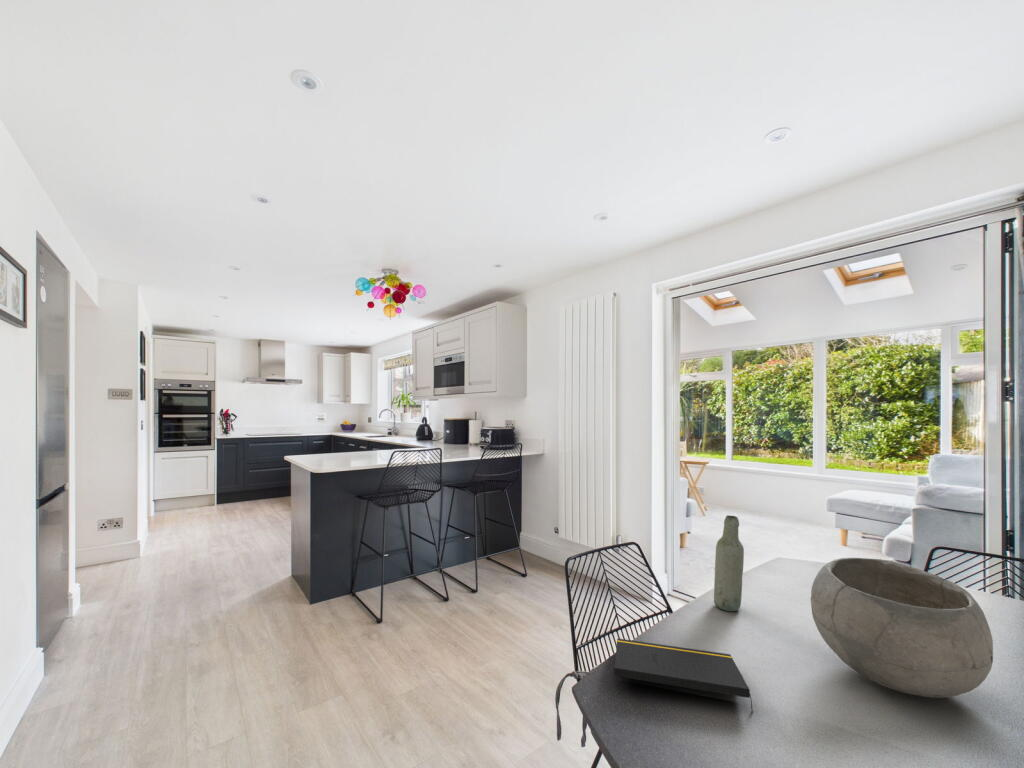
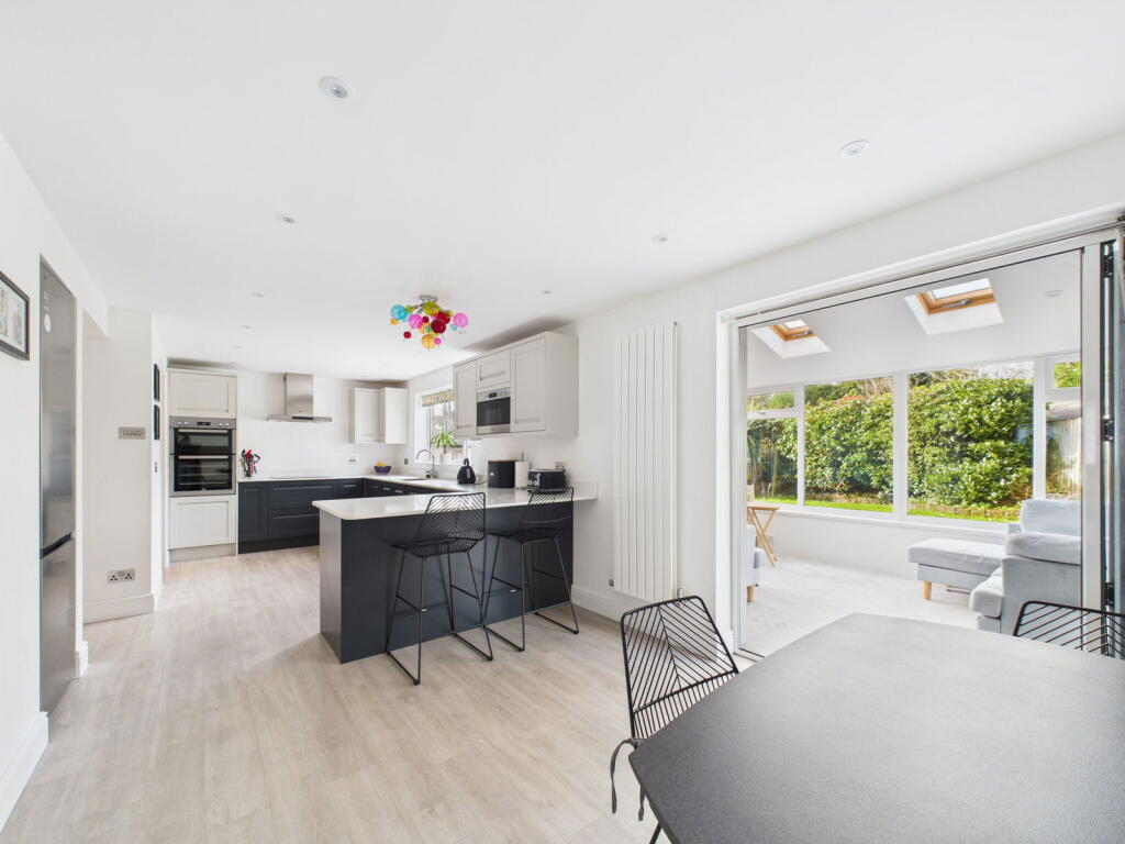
- bottle (728, 561)
- bowl (892, 628)
- notepad (675, 664)
